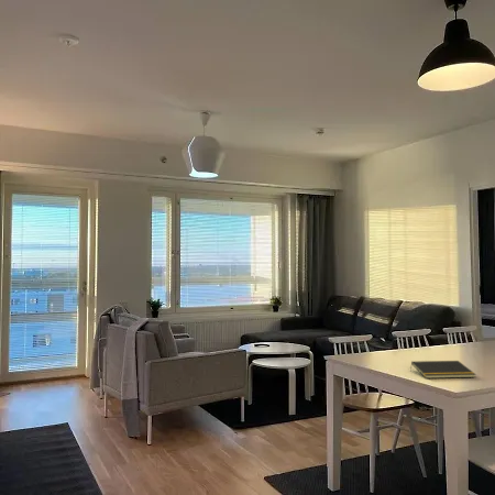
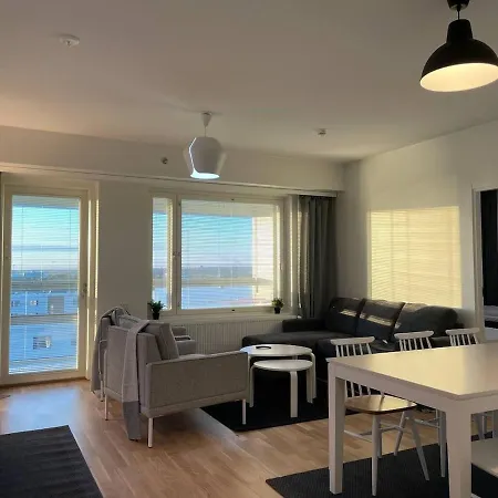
- notepad (442, 369)
